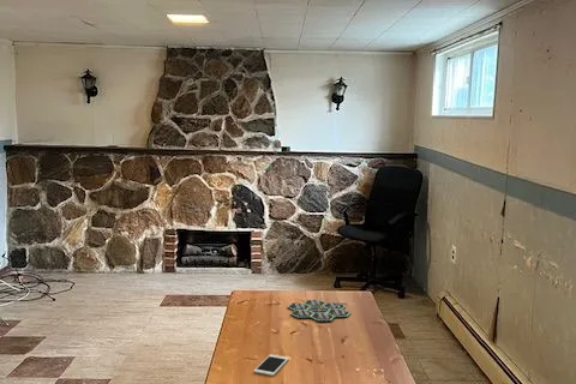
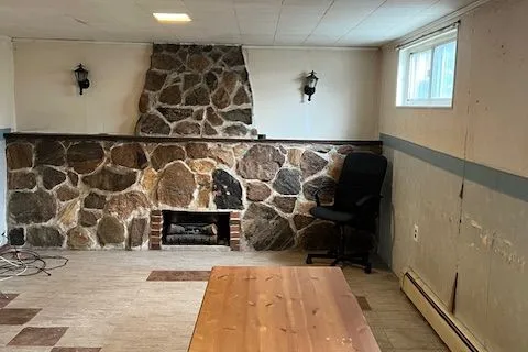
- cell phone (271, 364)
- board game (318, 310)
